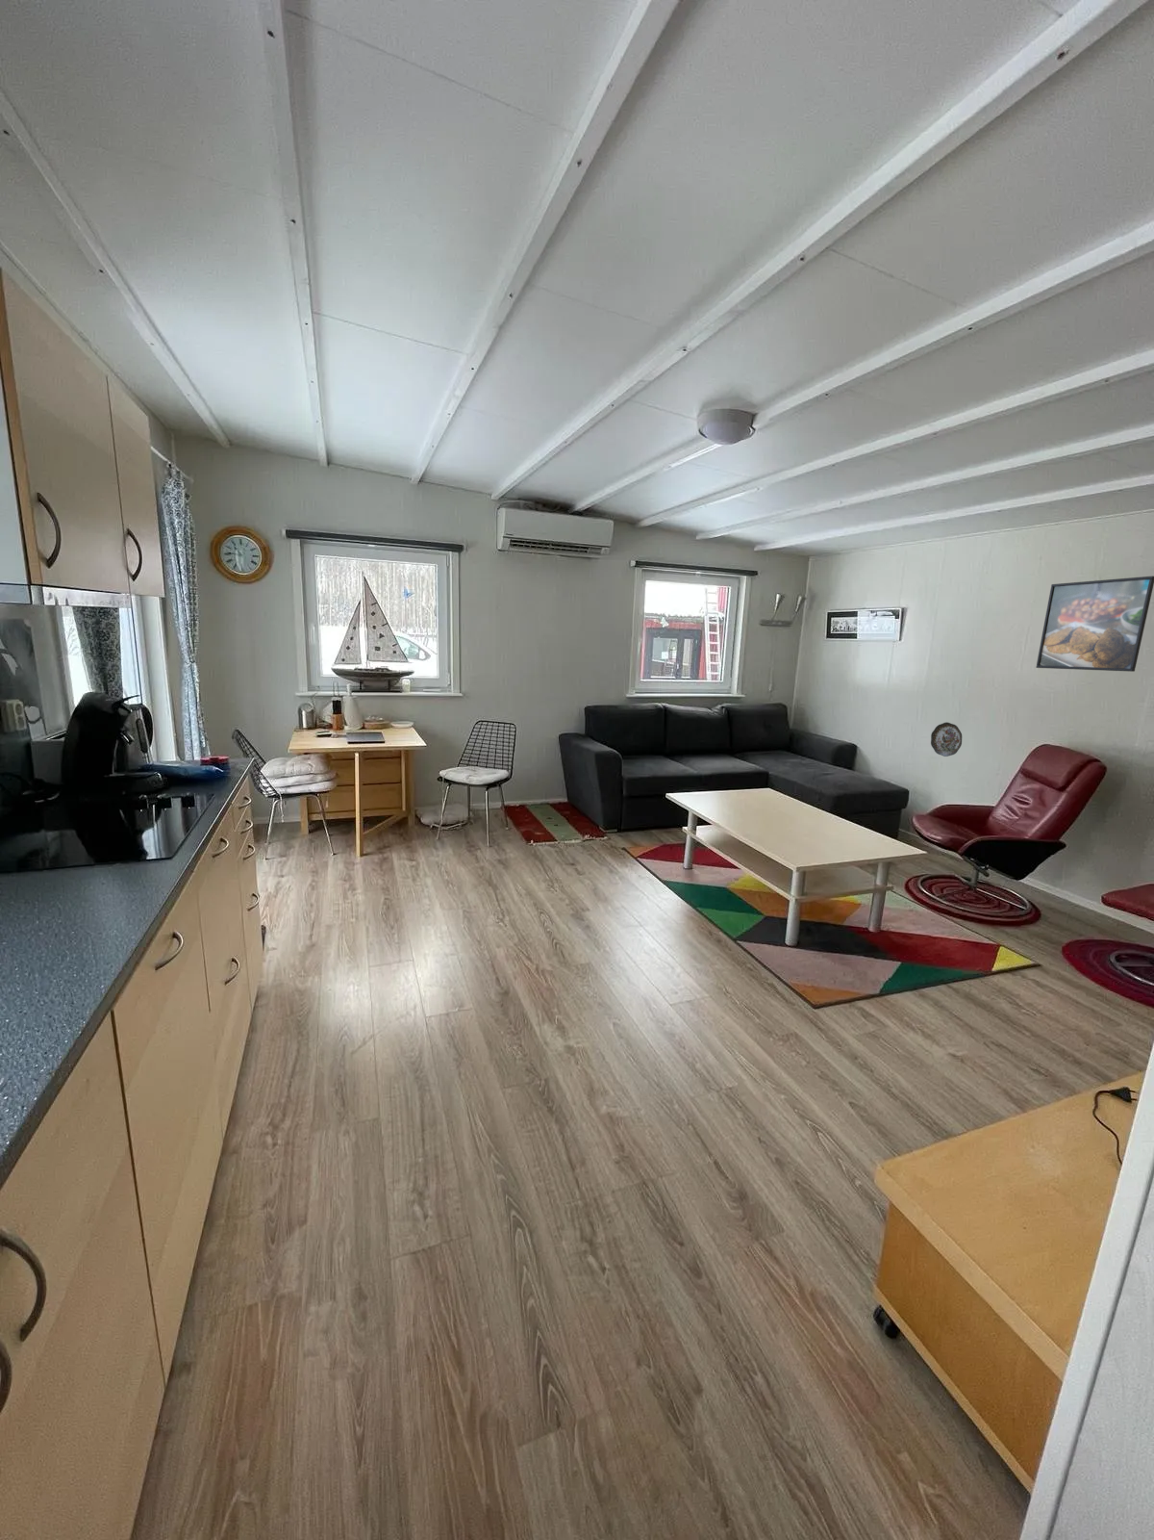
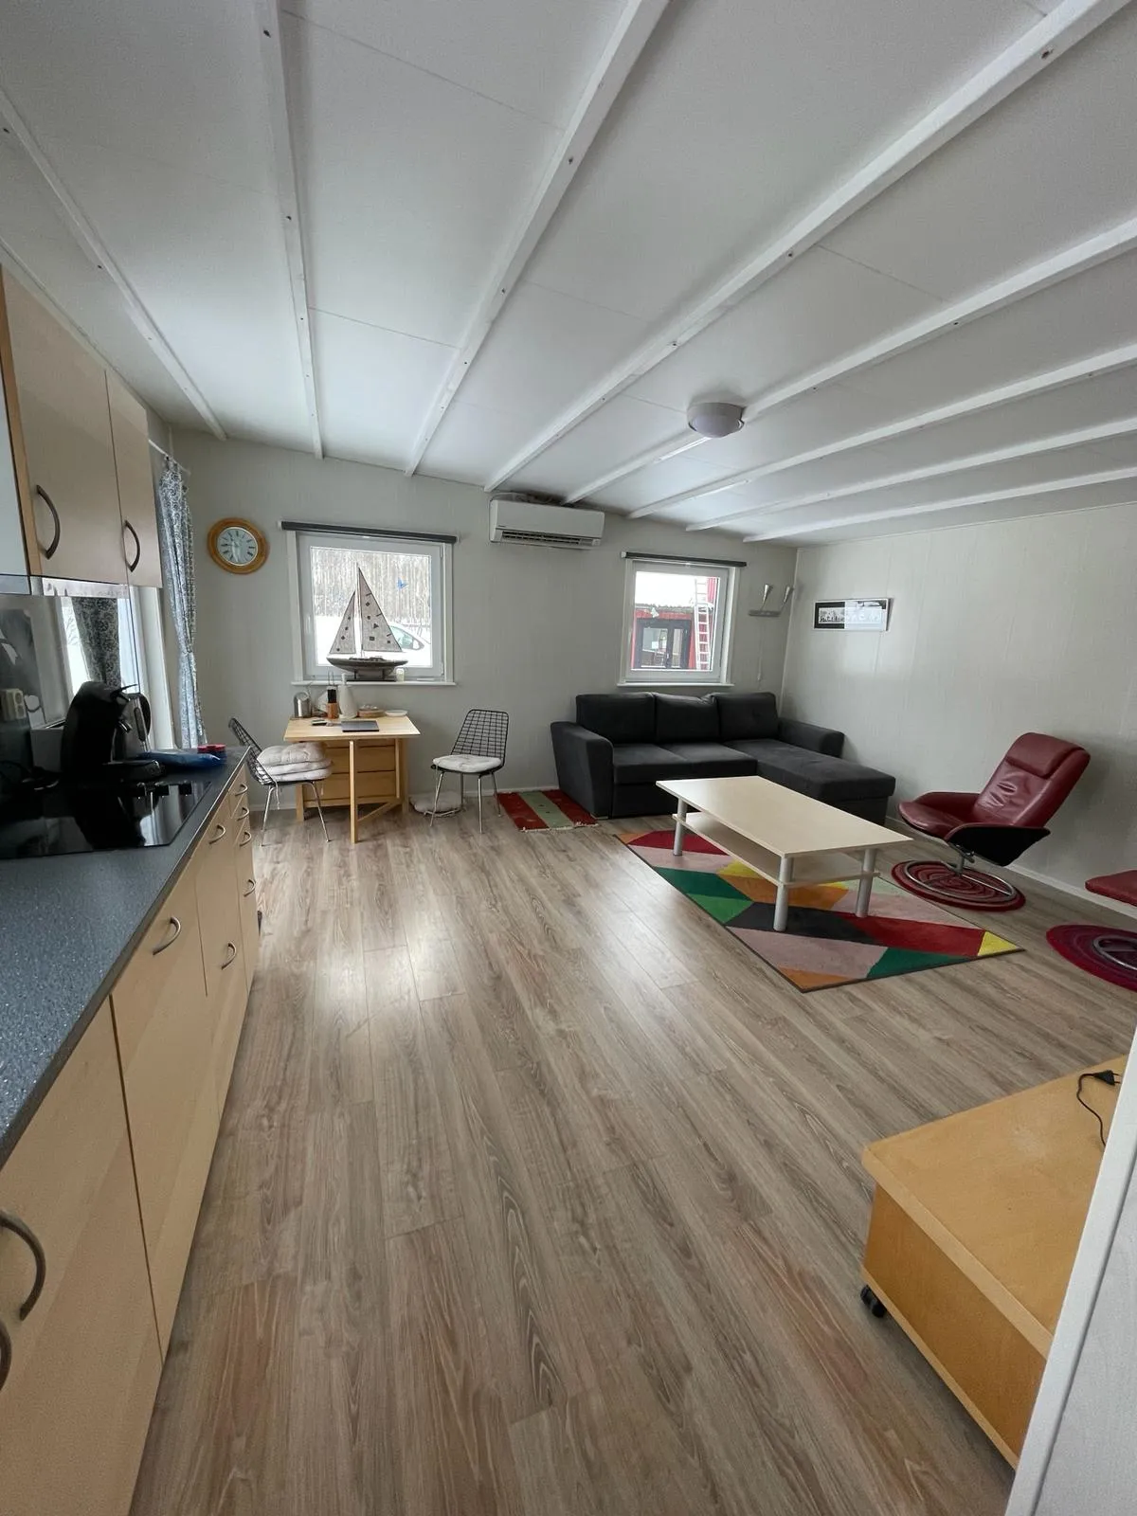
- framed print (1091, 626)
- decorative plate (947, 740)
